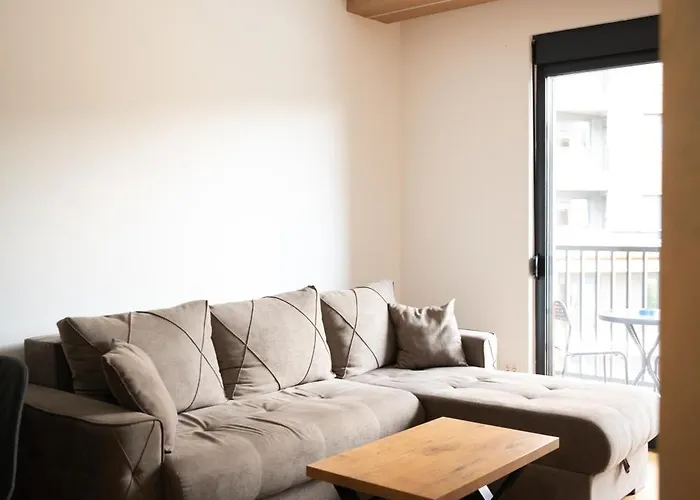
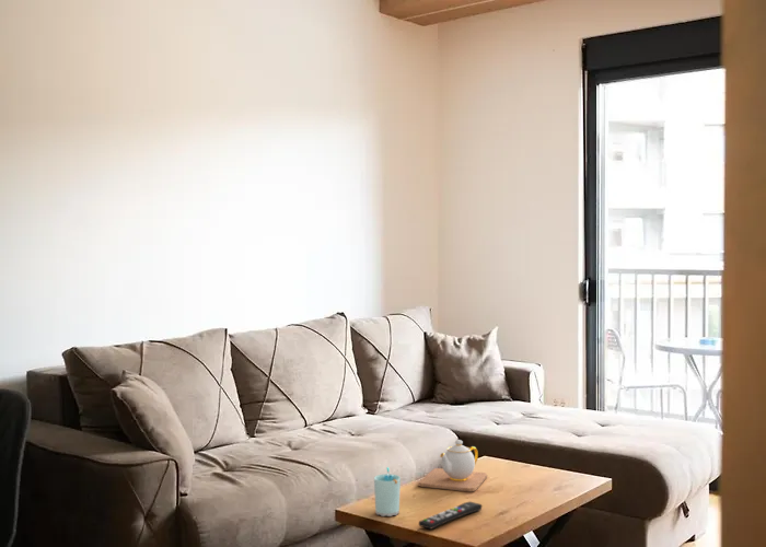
+ teapot (453, 459)
+ remote control (451, 514)
+ cup (387, 491)
